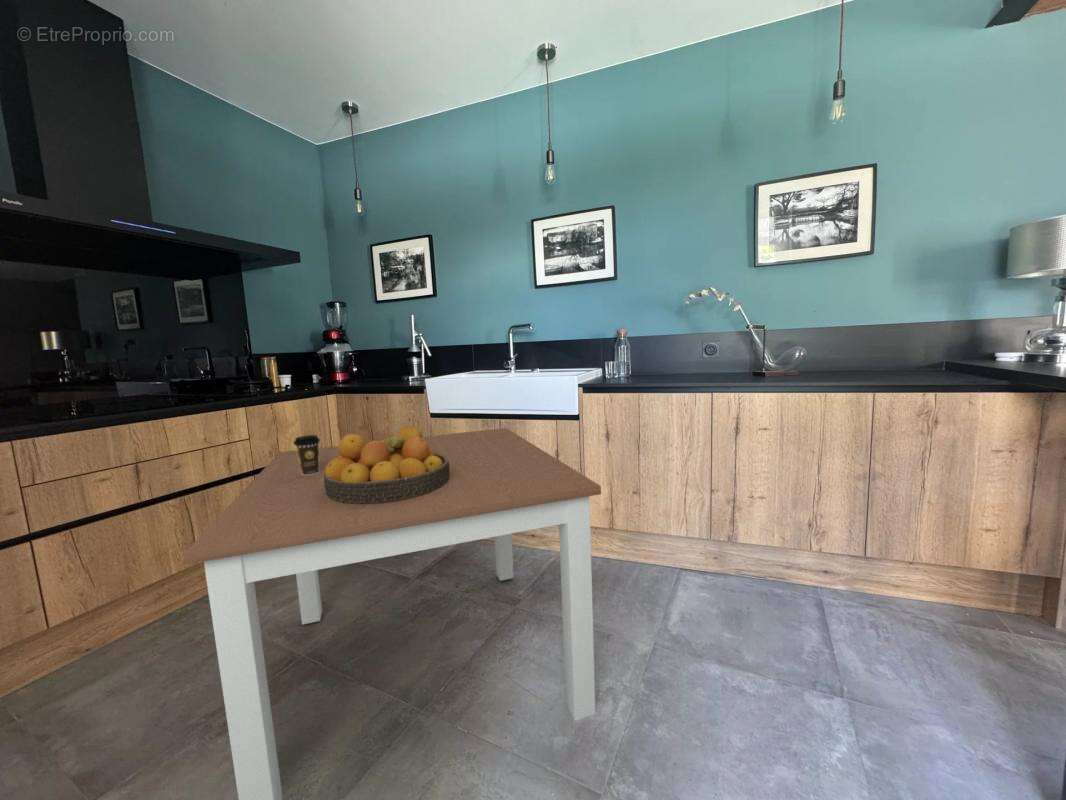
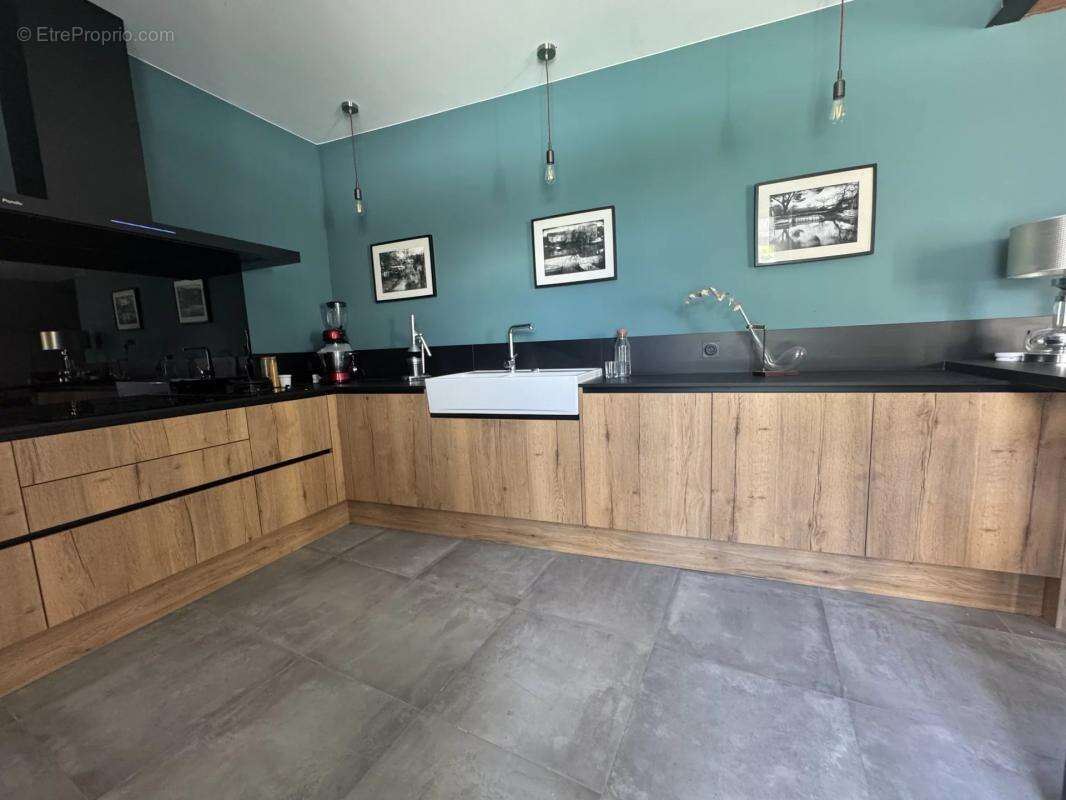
- coffee cup (308, 454)
- dining table (414, 551)
- fruit bowl (388, 456)
